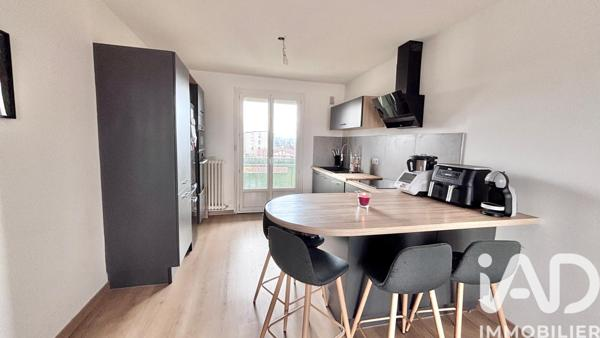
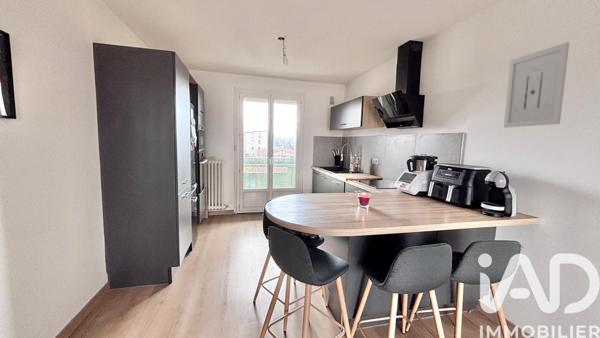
+ wall art (532, 89)
